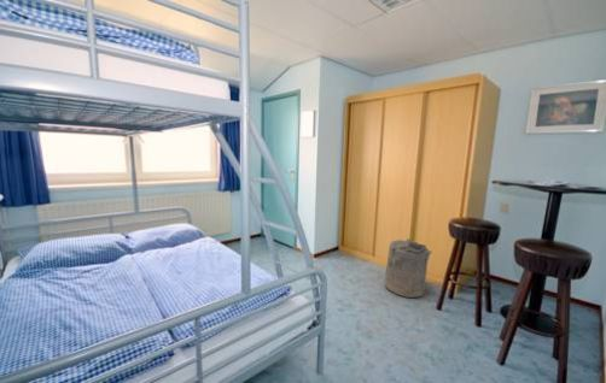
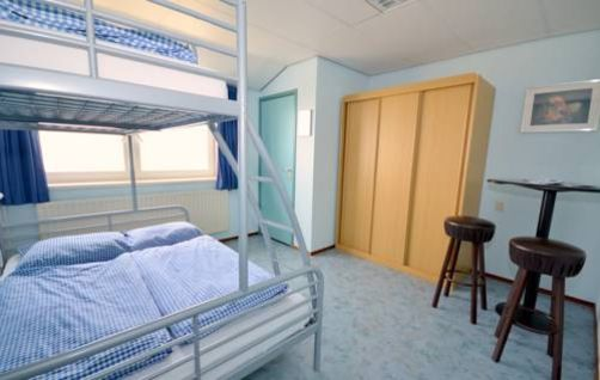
- laundry hamper (404, 265)
